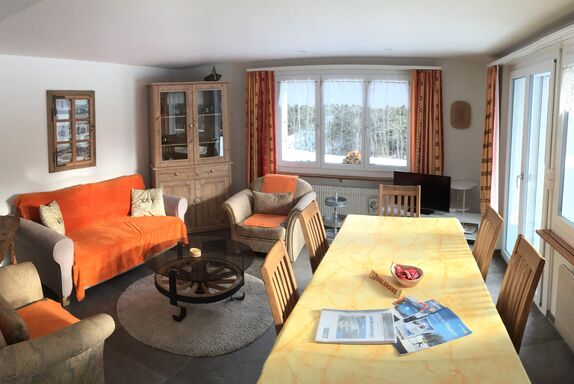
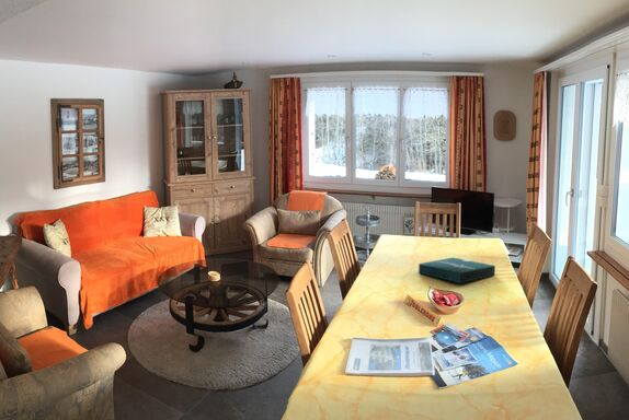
+ pizza box (456, 269)
